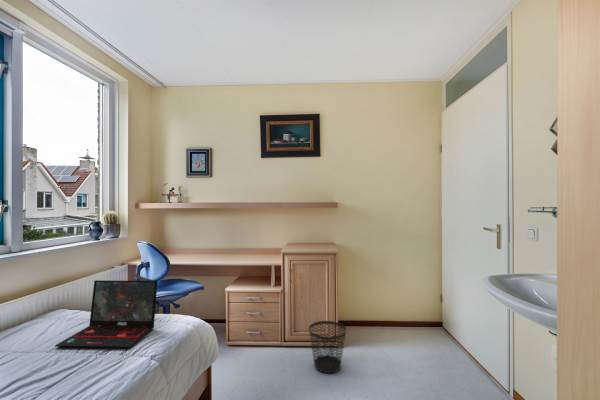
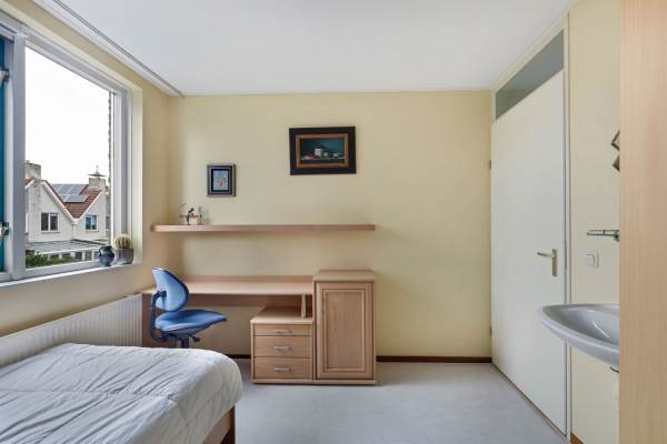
- laptop (110, 311)
- wastebasket (327, 346)
